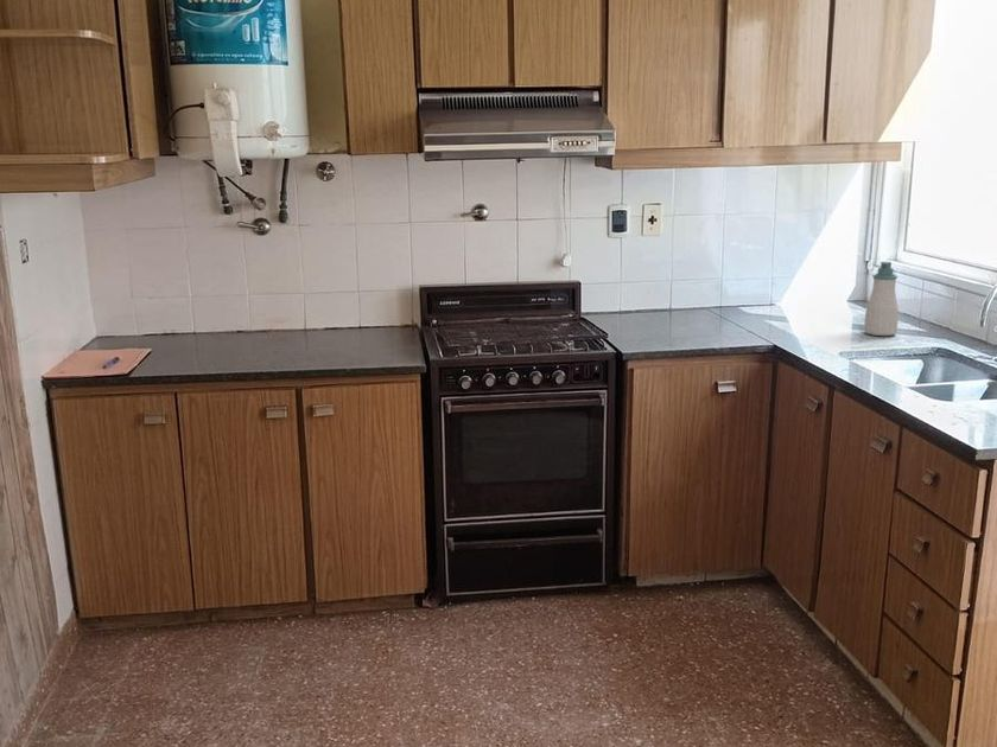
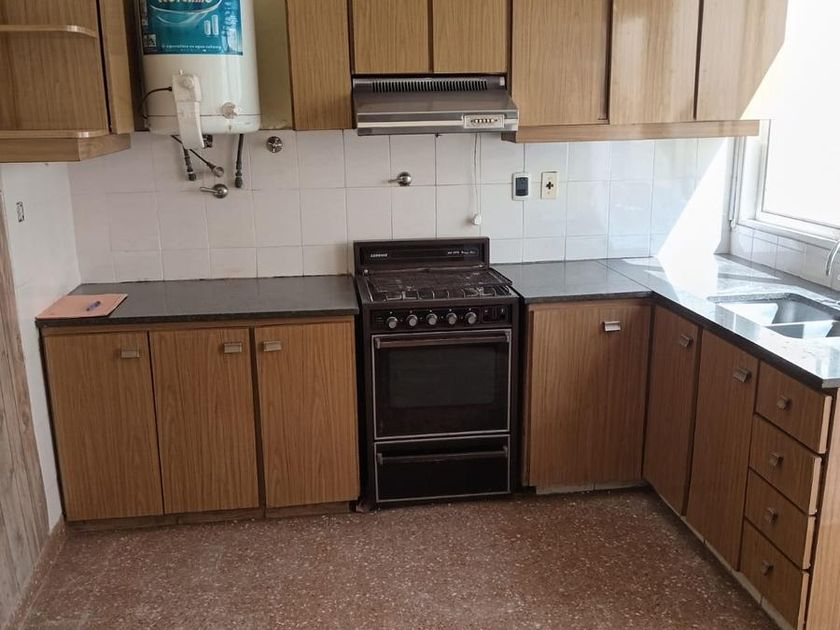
- soap bottle (883, 298)
